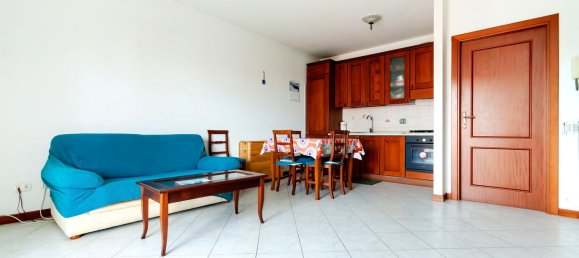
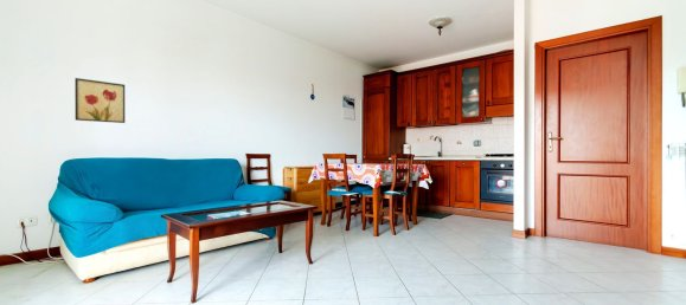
+ wall art (101, 102)
